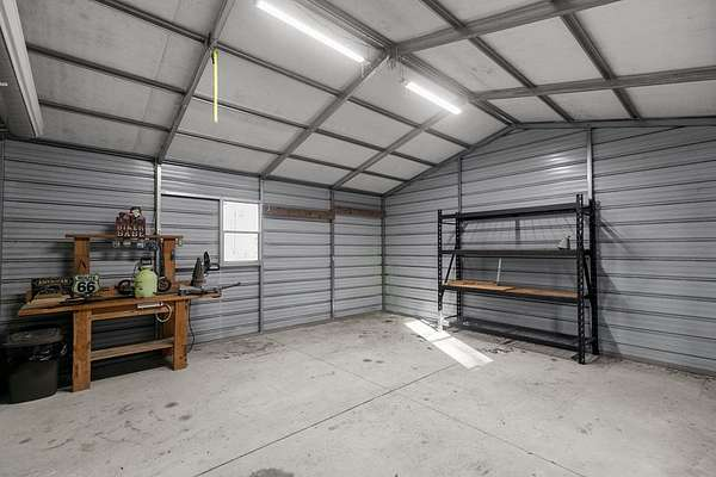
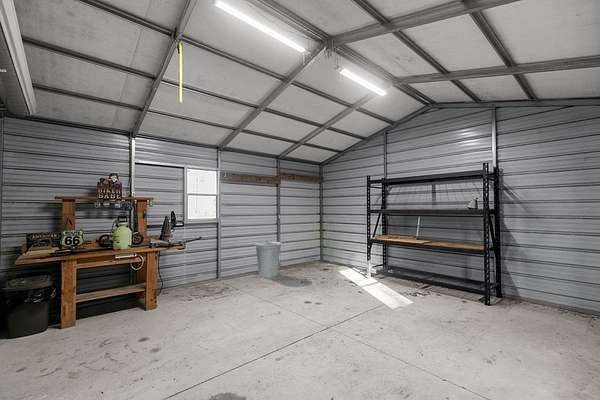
+ trash can (268, 257)
